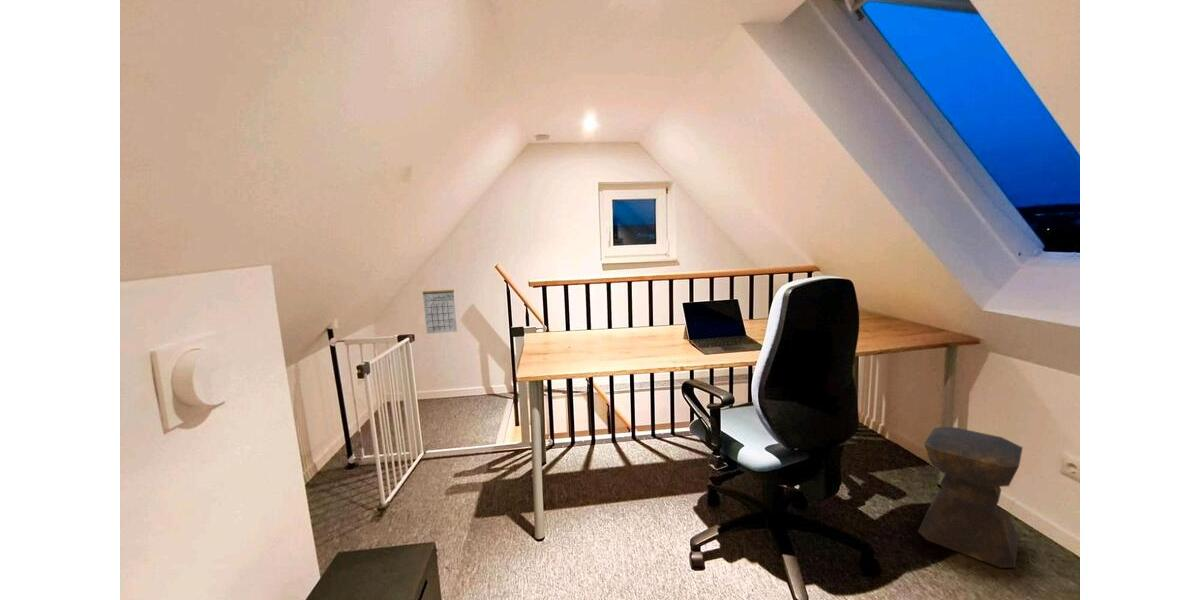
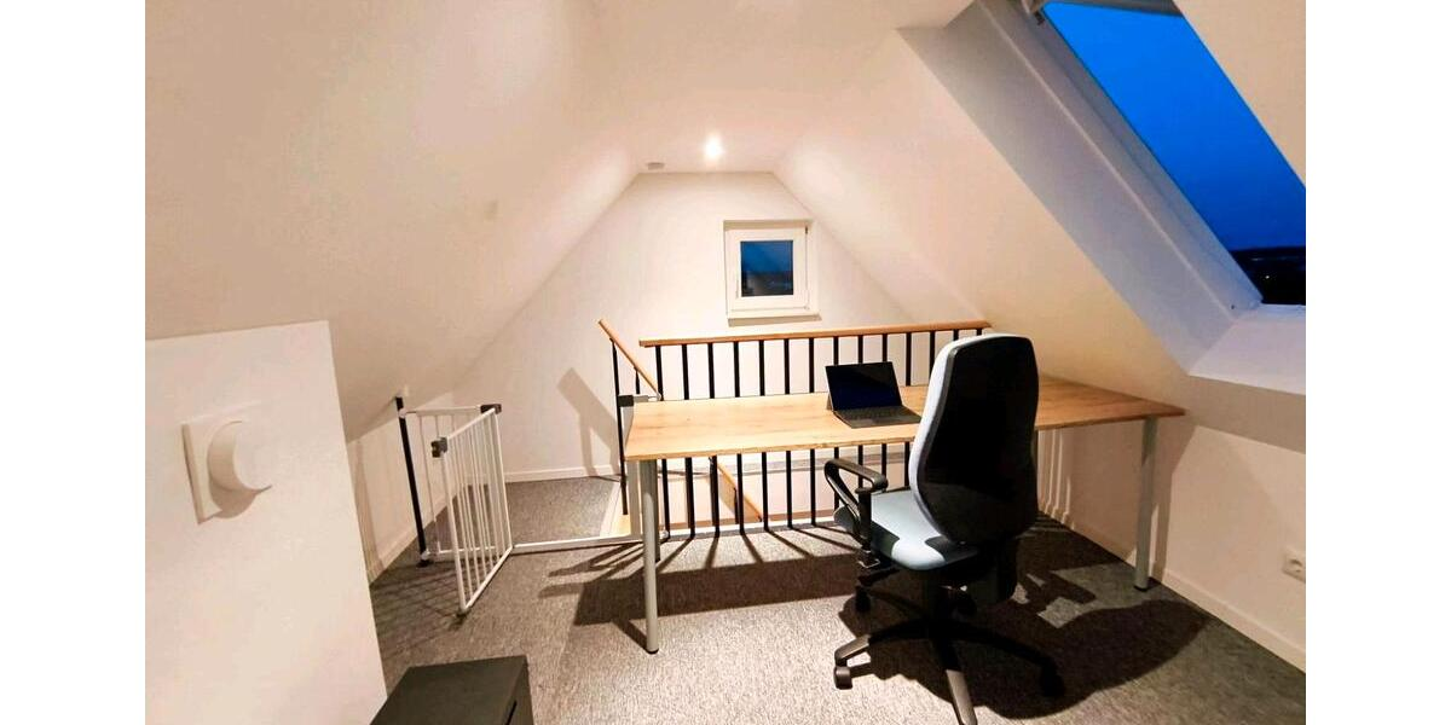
- stool (970, 488)
- calendar (439, 306)
